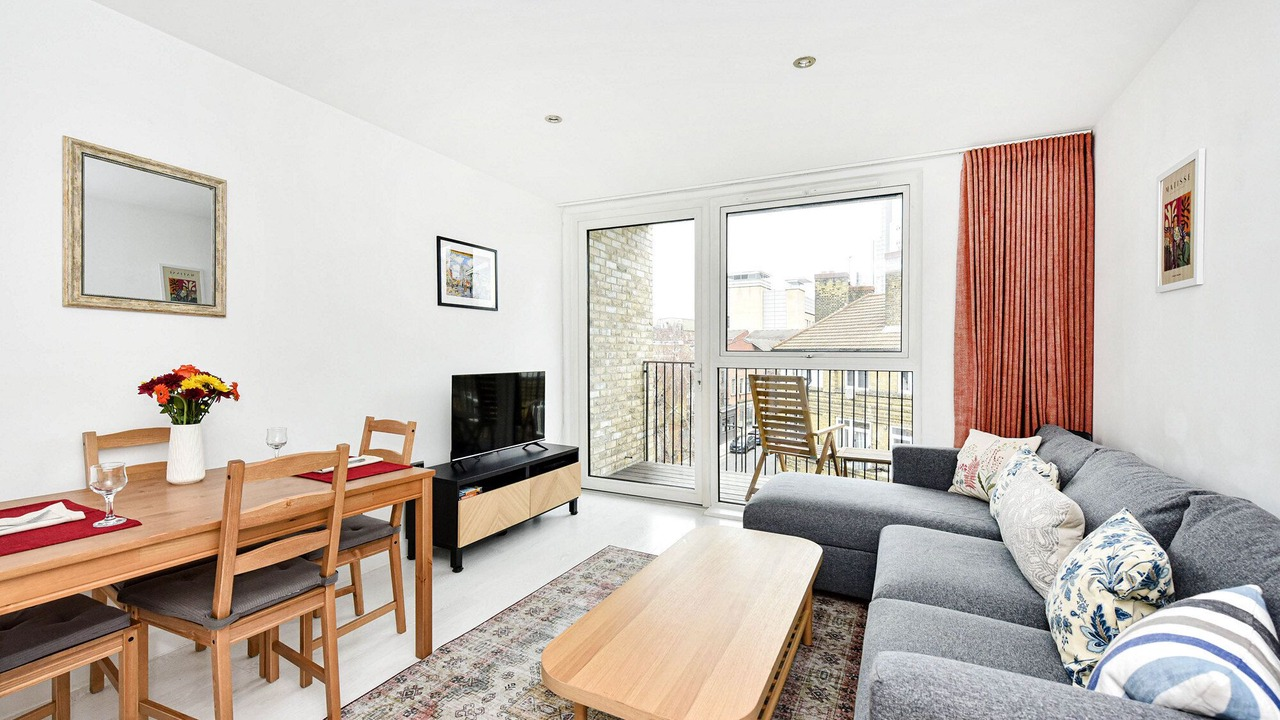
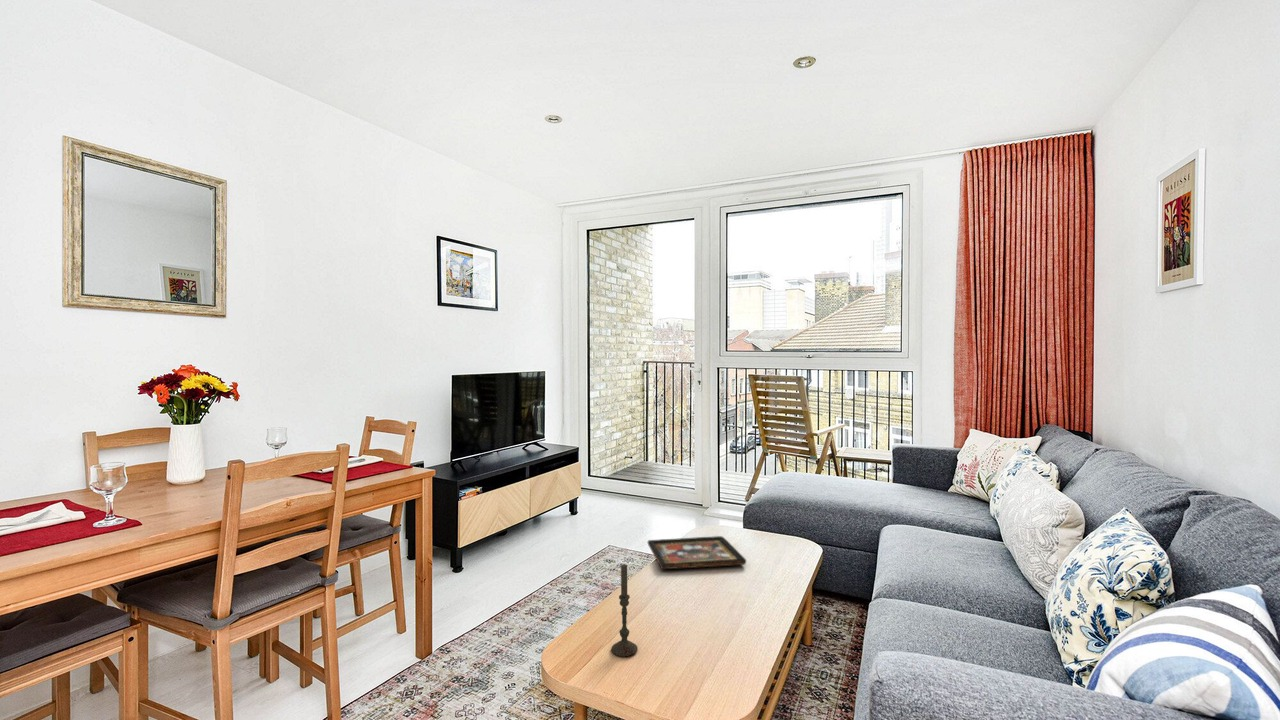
+ candle (624, 606)
+ decorative tray (694, 551)
